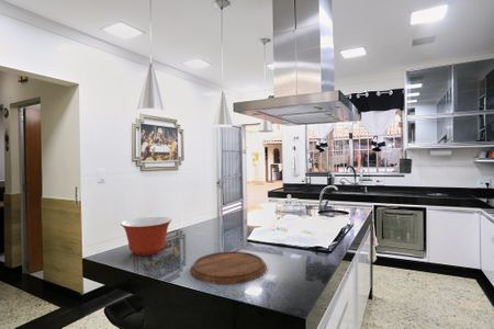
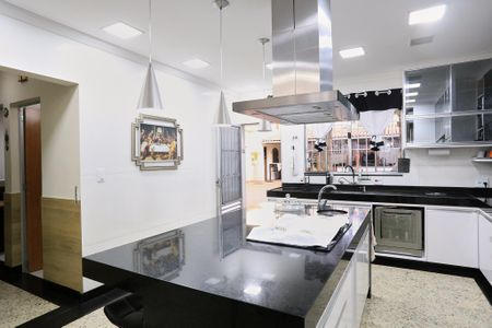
- cutting board (228, 264)
- mixing bowl (147, 236)
